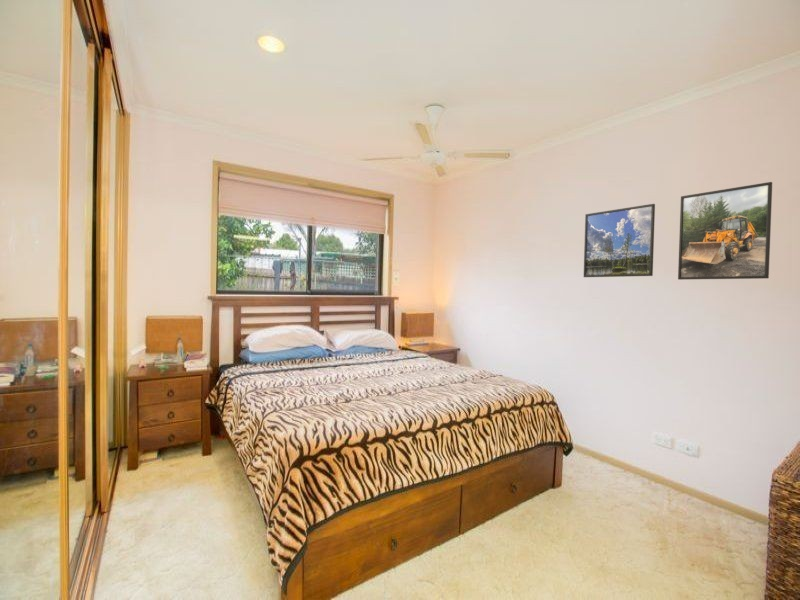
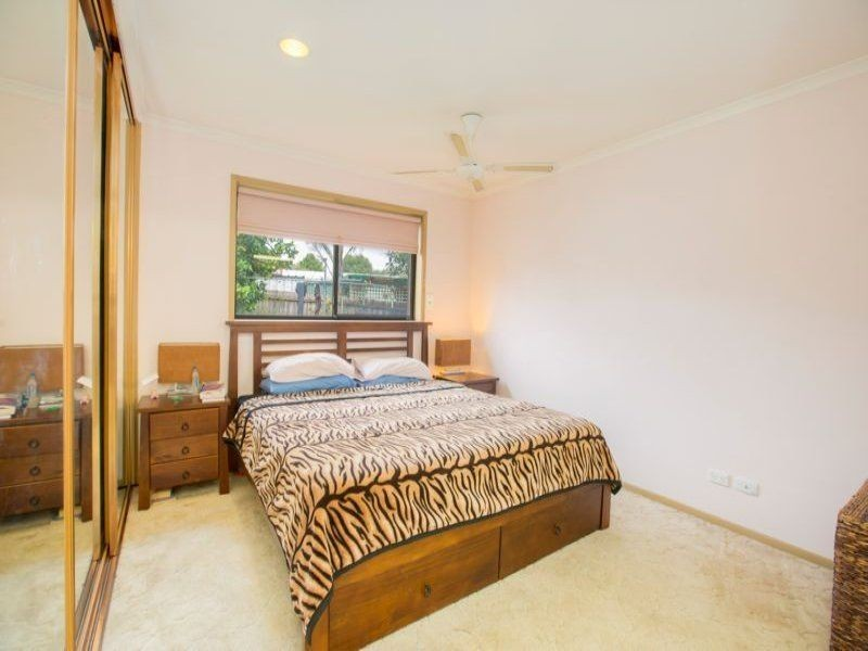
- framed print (721, 234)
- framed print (616, 243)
